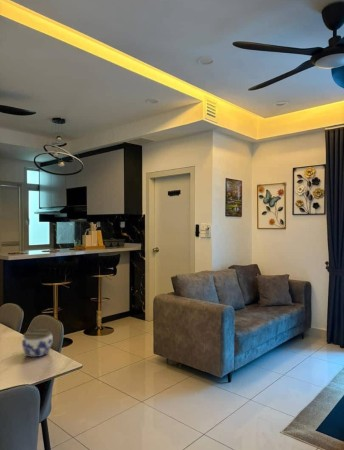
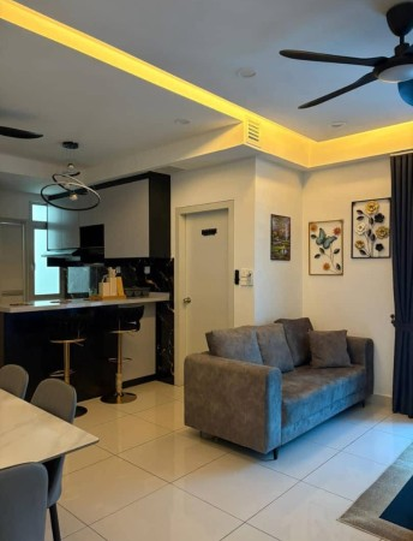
- jar (37, 343)
